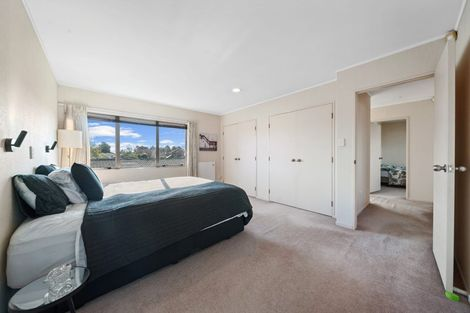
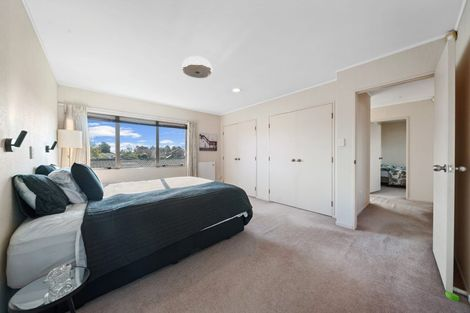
+ ceiling light (197, 66)
